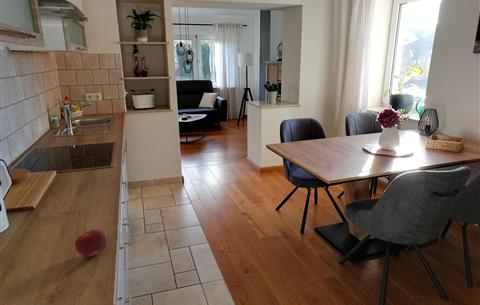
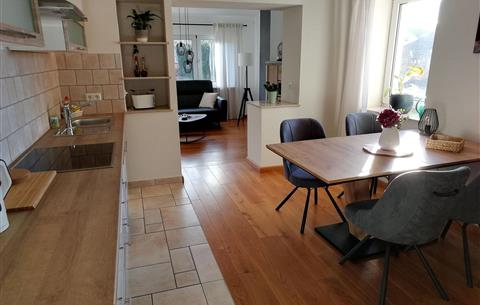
- apple (90, 242)
